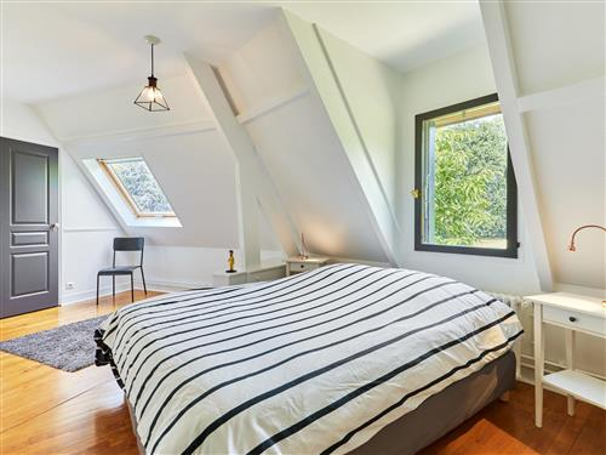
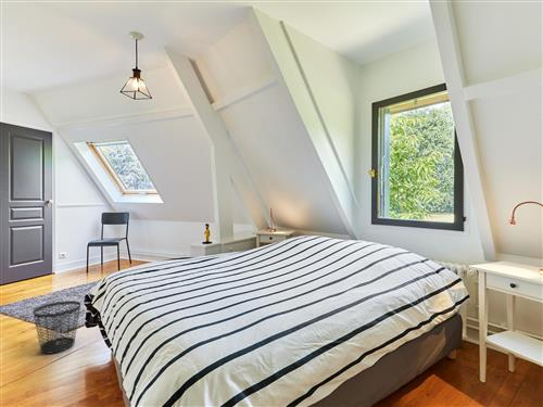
+ wastebasket (58, 327)
